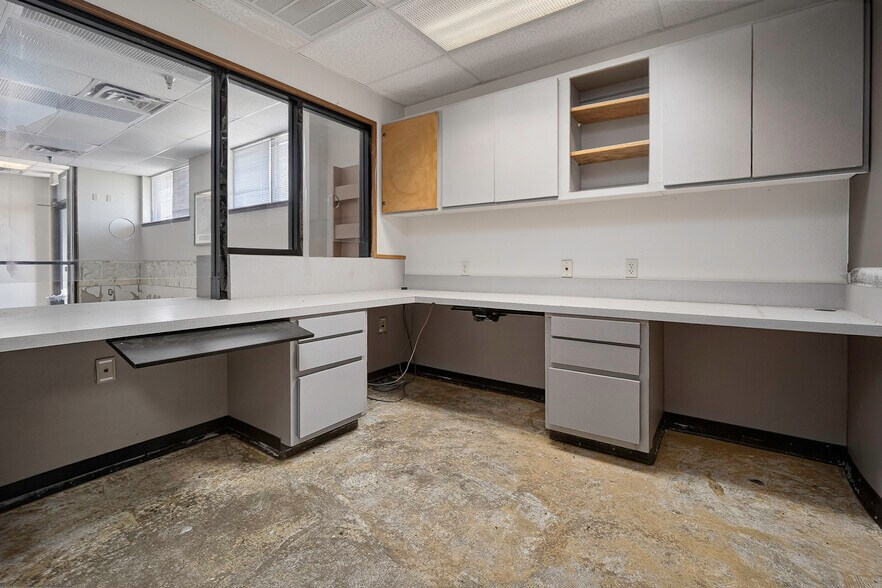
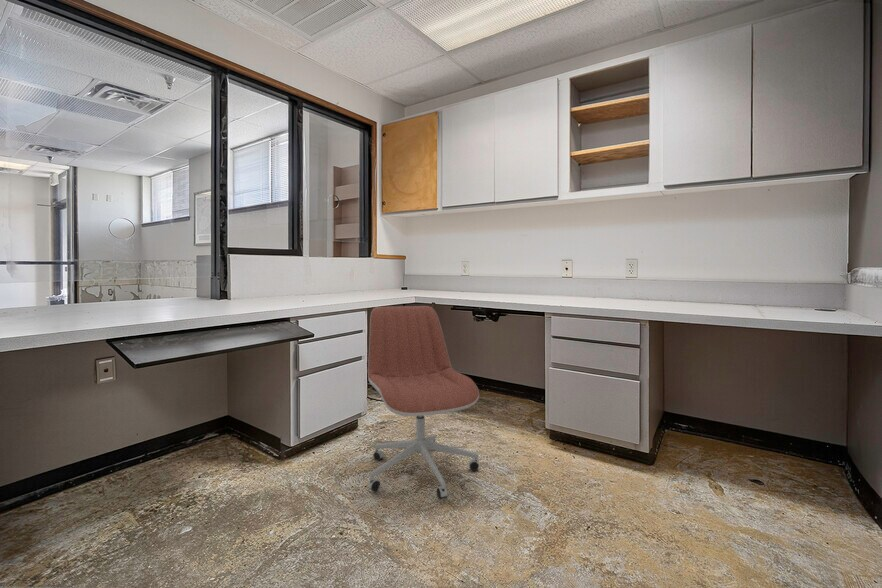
+ office chair (419, 389)
